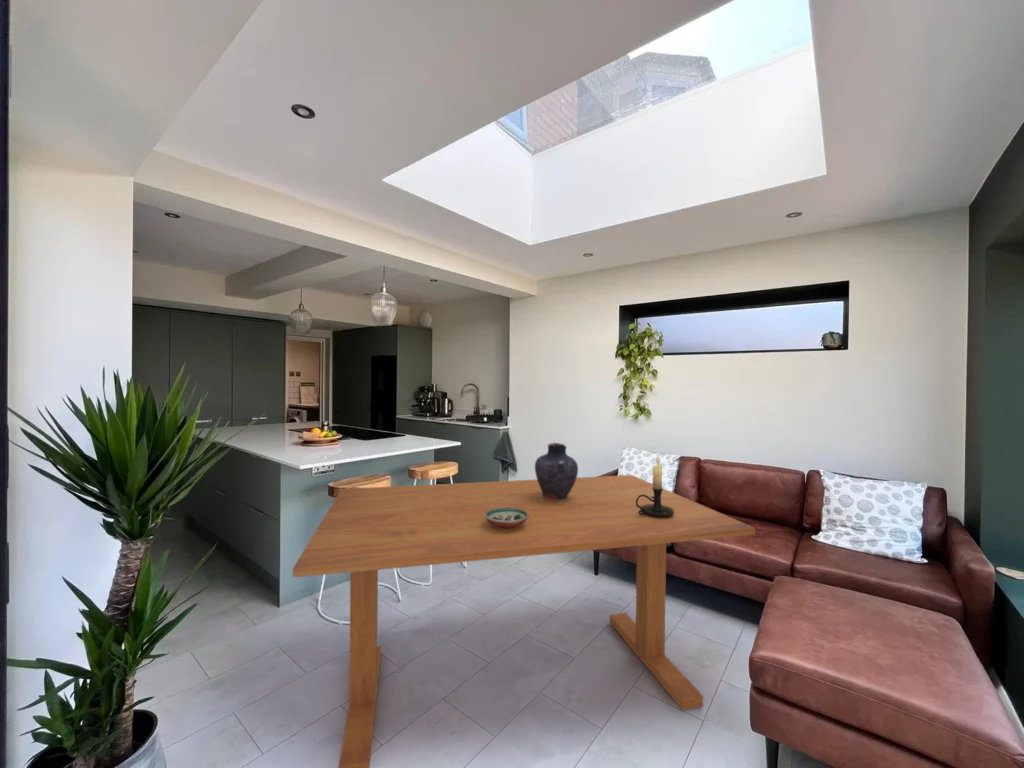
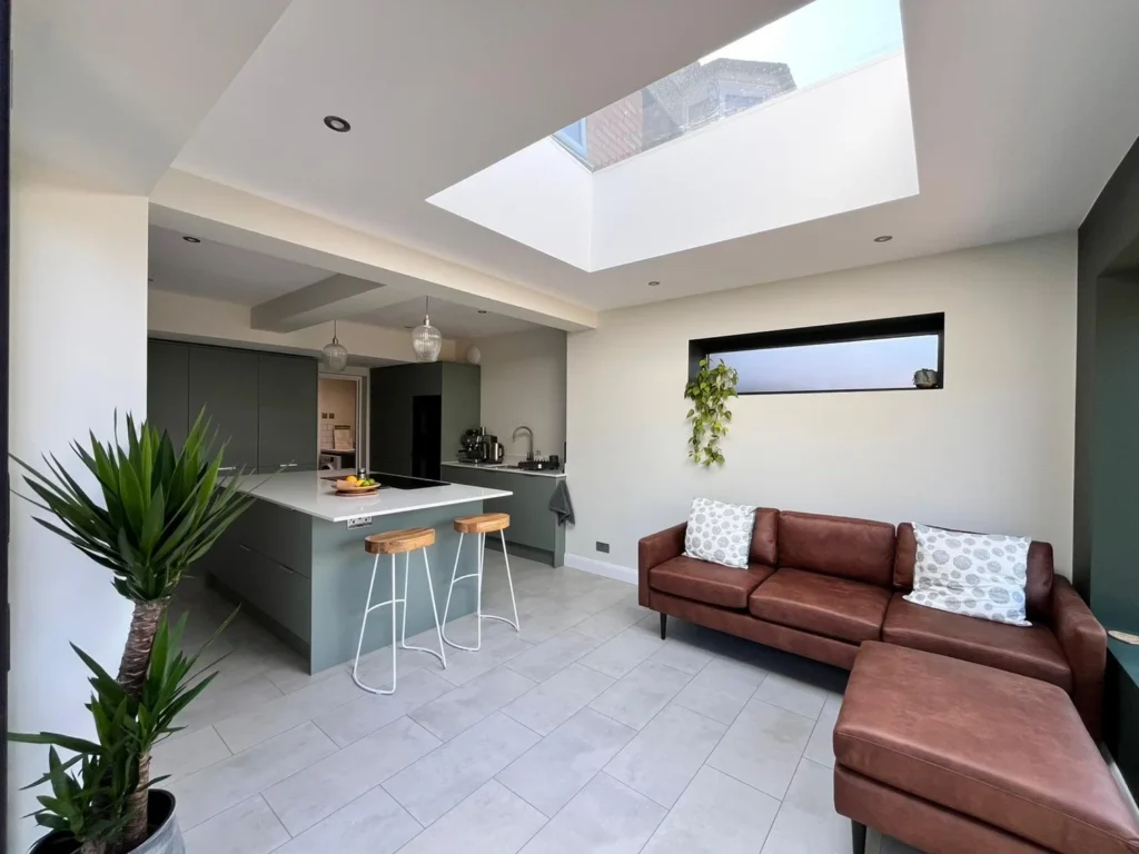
- decorative bowl (506, 518)
- vase (556, 469)
- candle holder (653, 484)
- dining table (519, 556)
